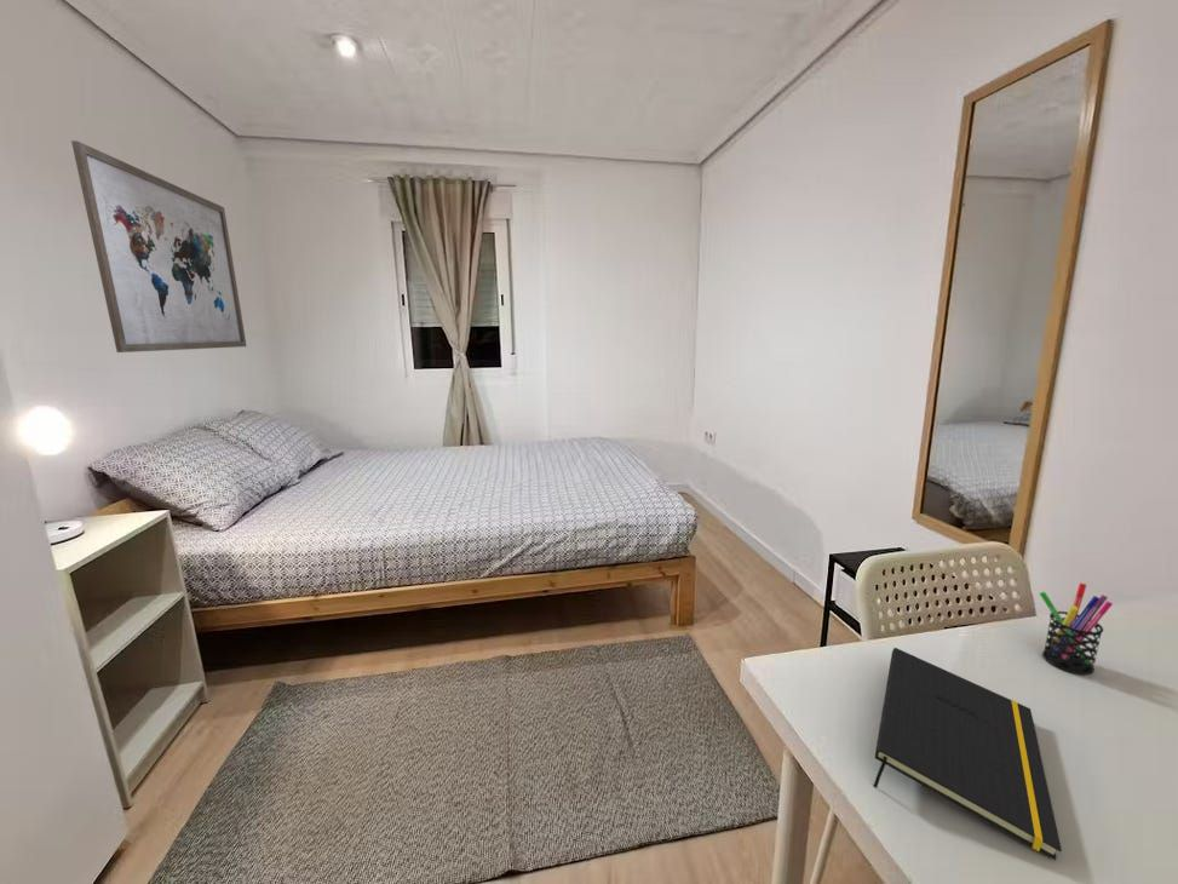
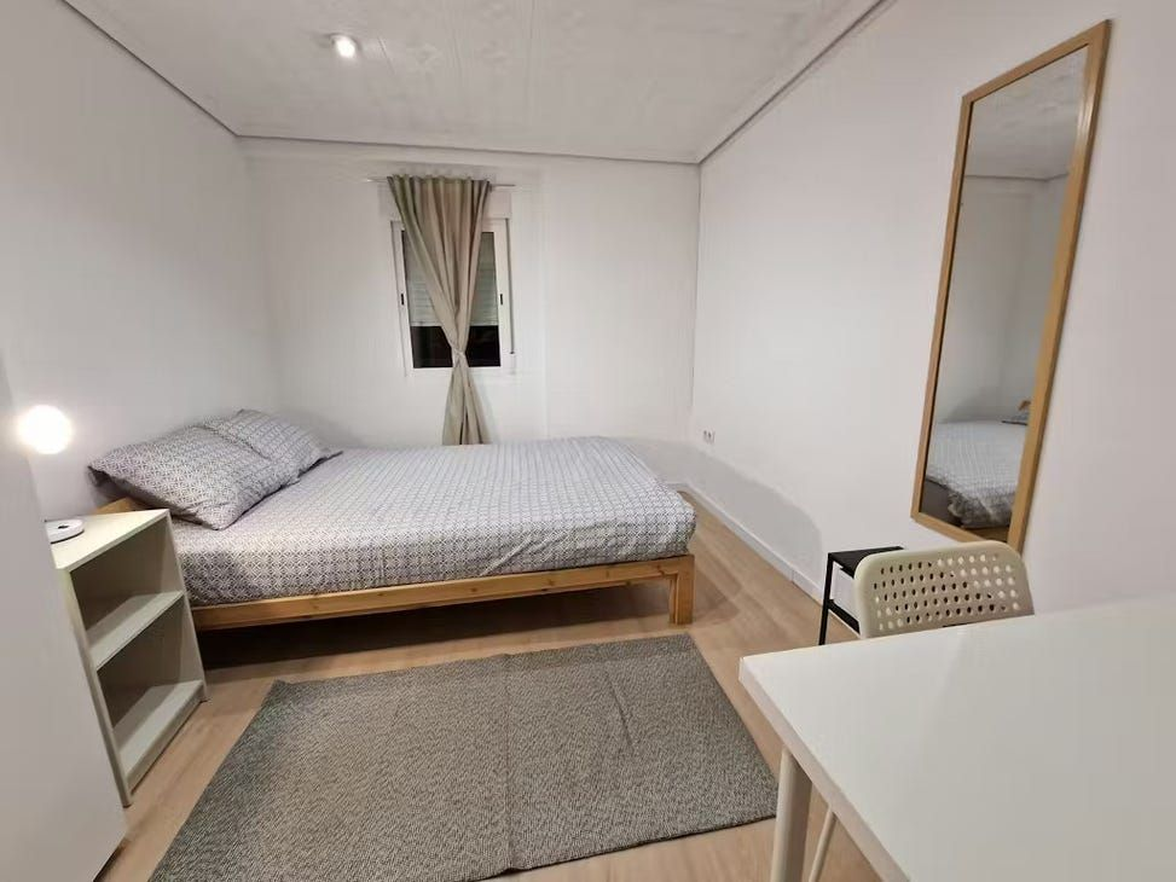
- notepad (958, 731)
- pen holder (1068, 624)
- wall art (179, 268)
